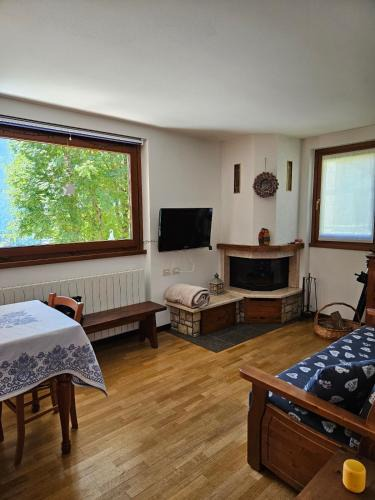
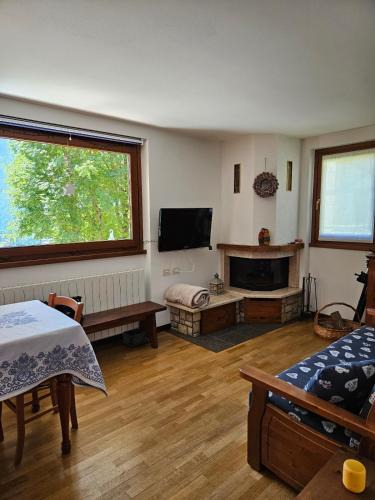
+ storage bin (136, 336)
